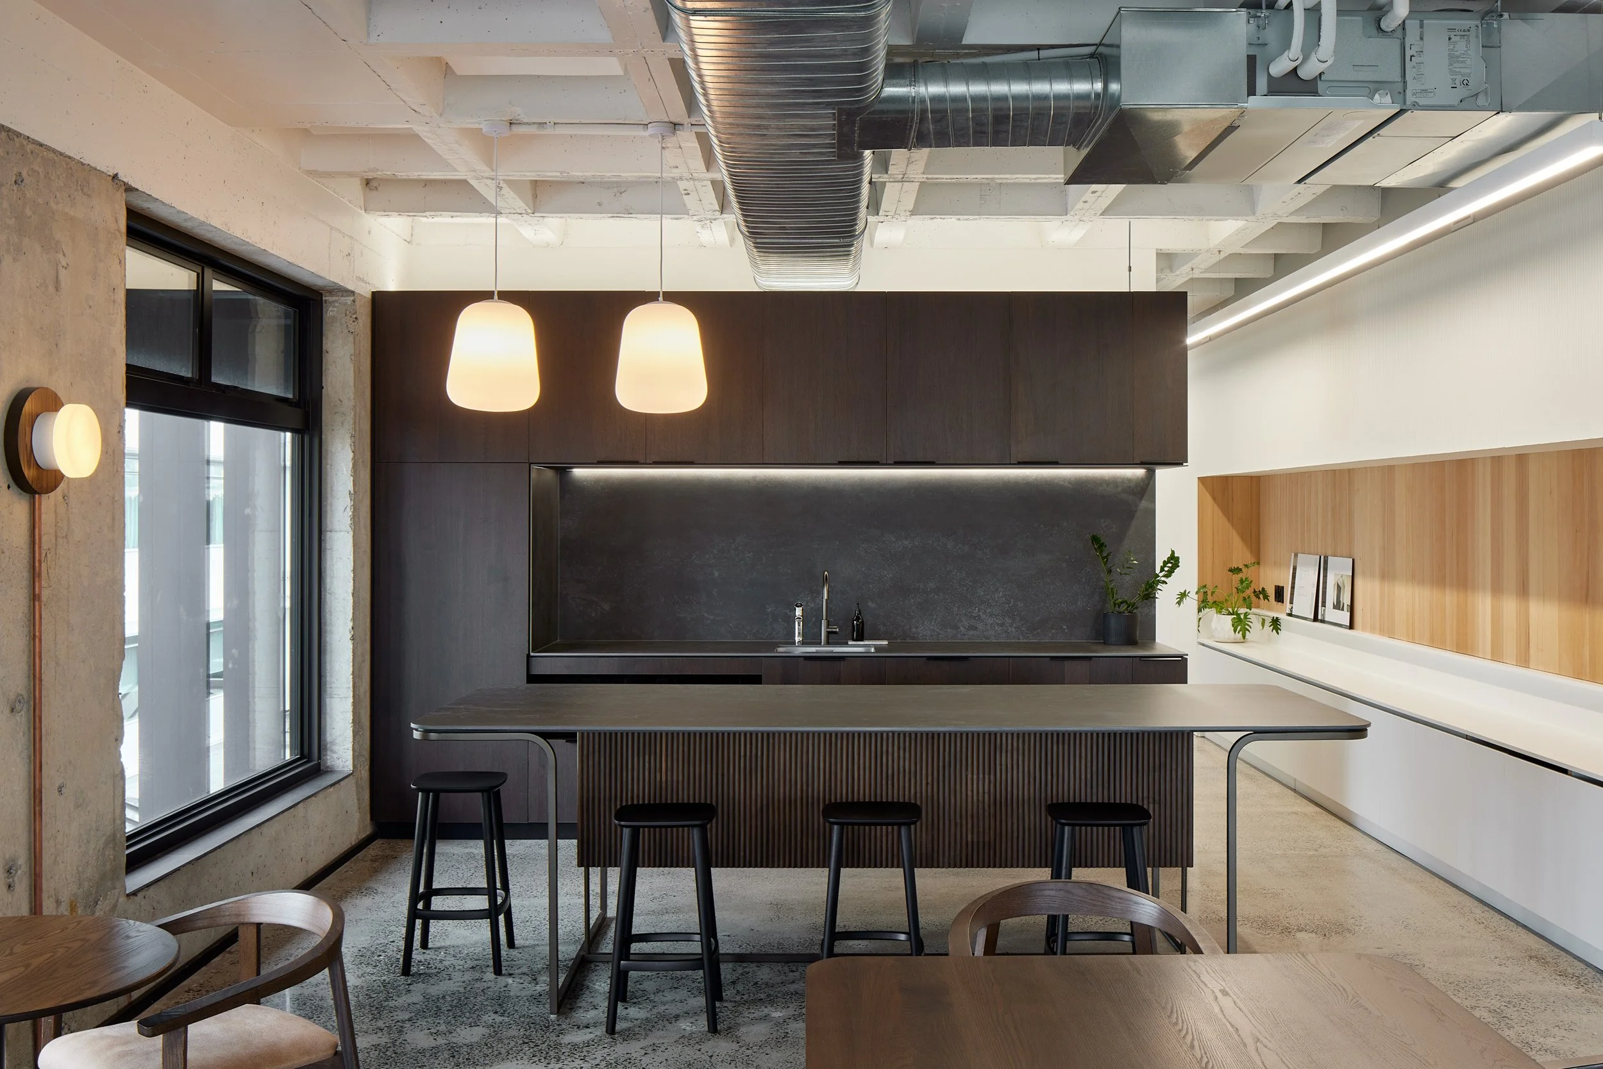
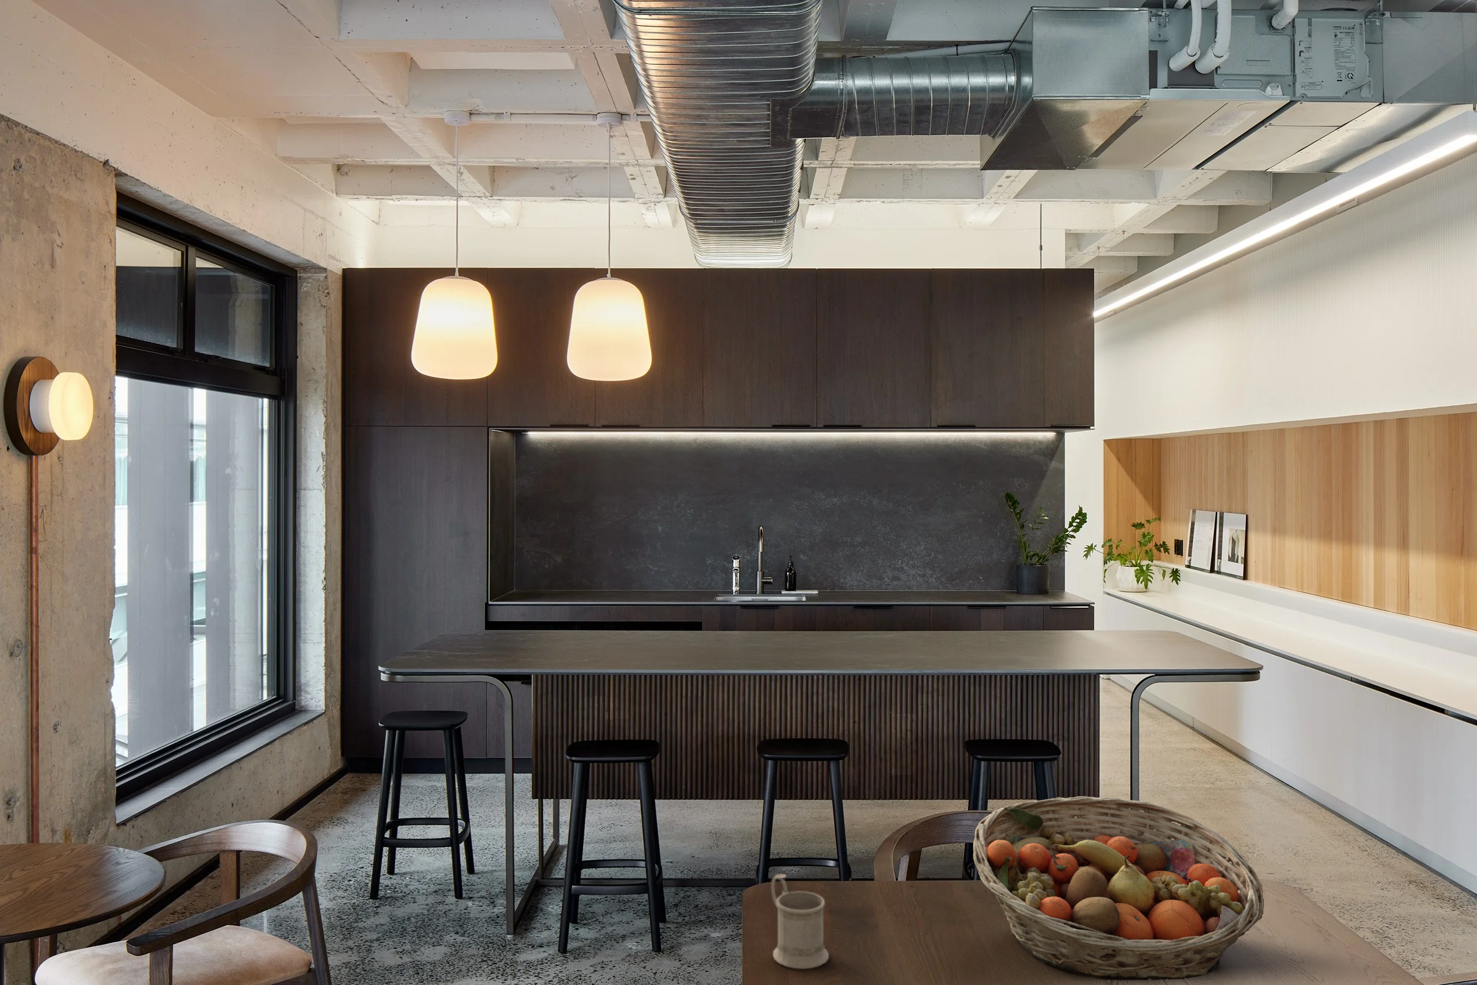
+ fruit basket (1111, 884)
+ mug (793, 917)
